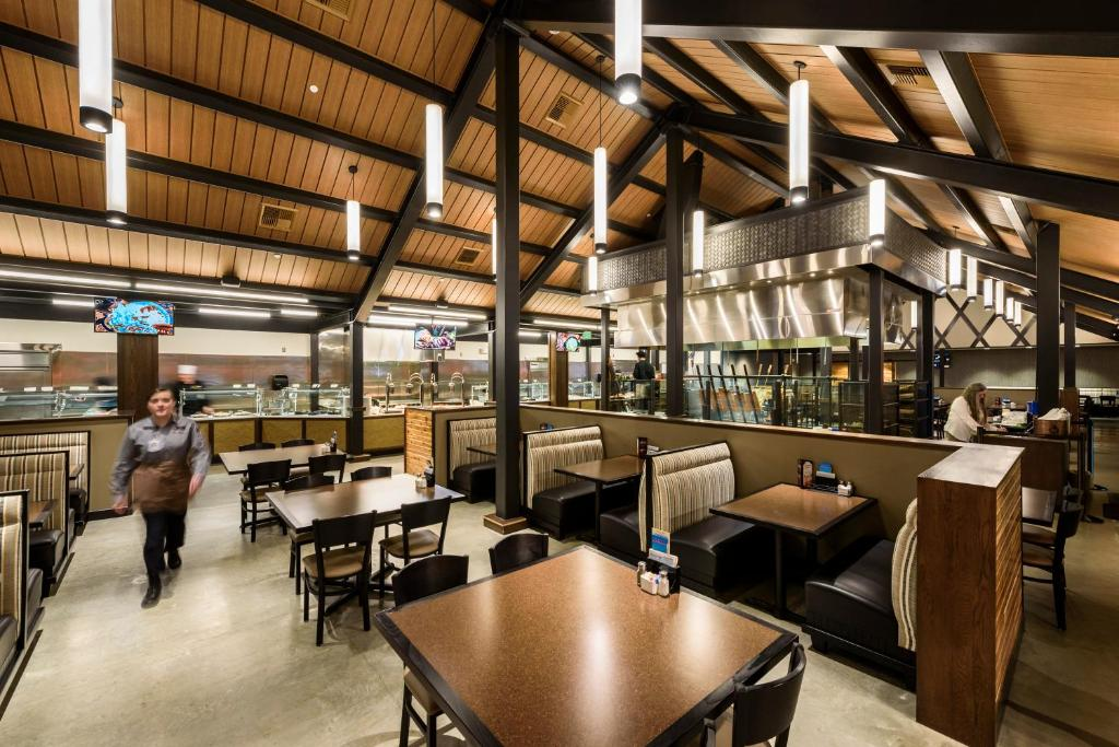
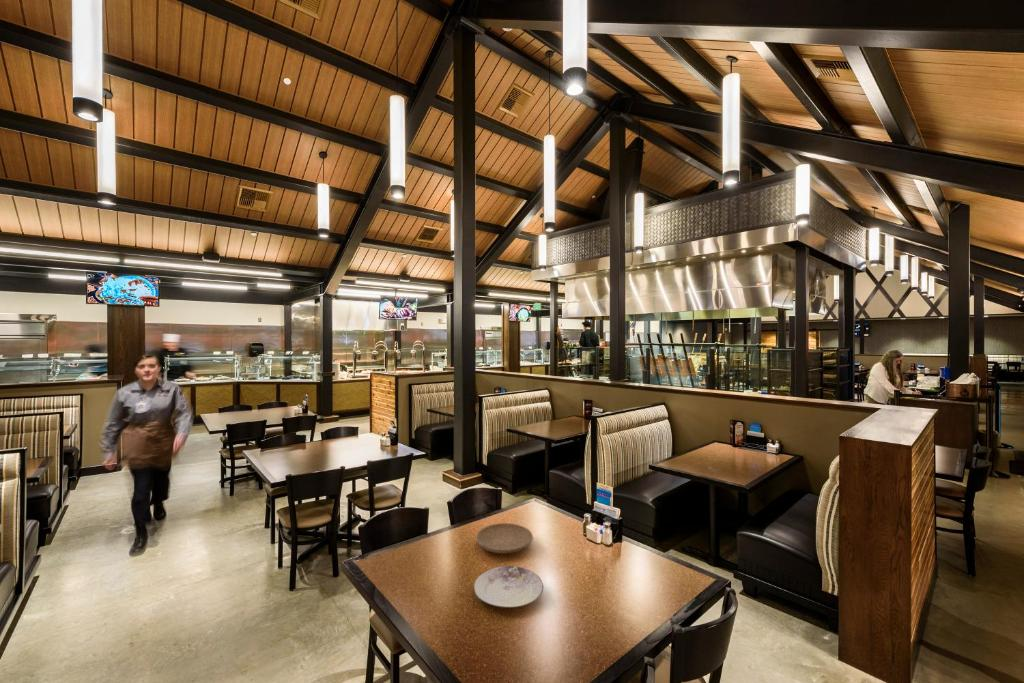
+ plate (504, 540)
+ plate (508, 588)
